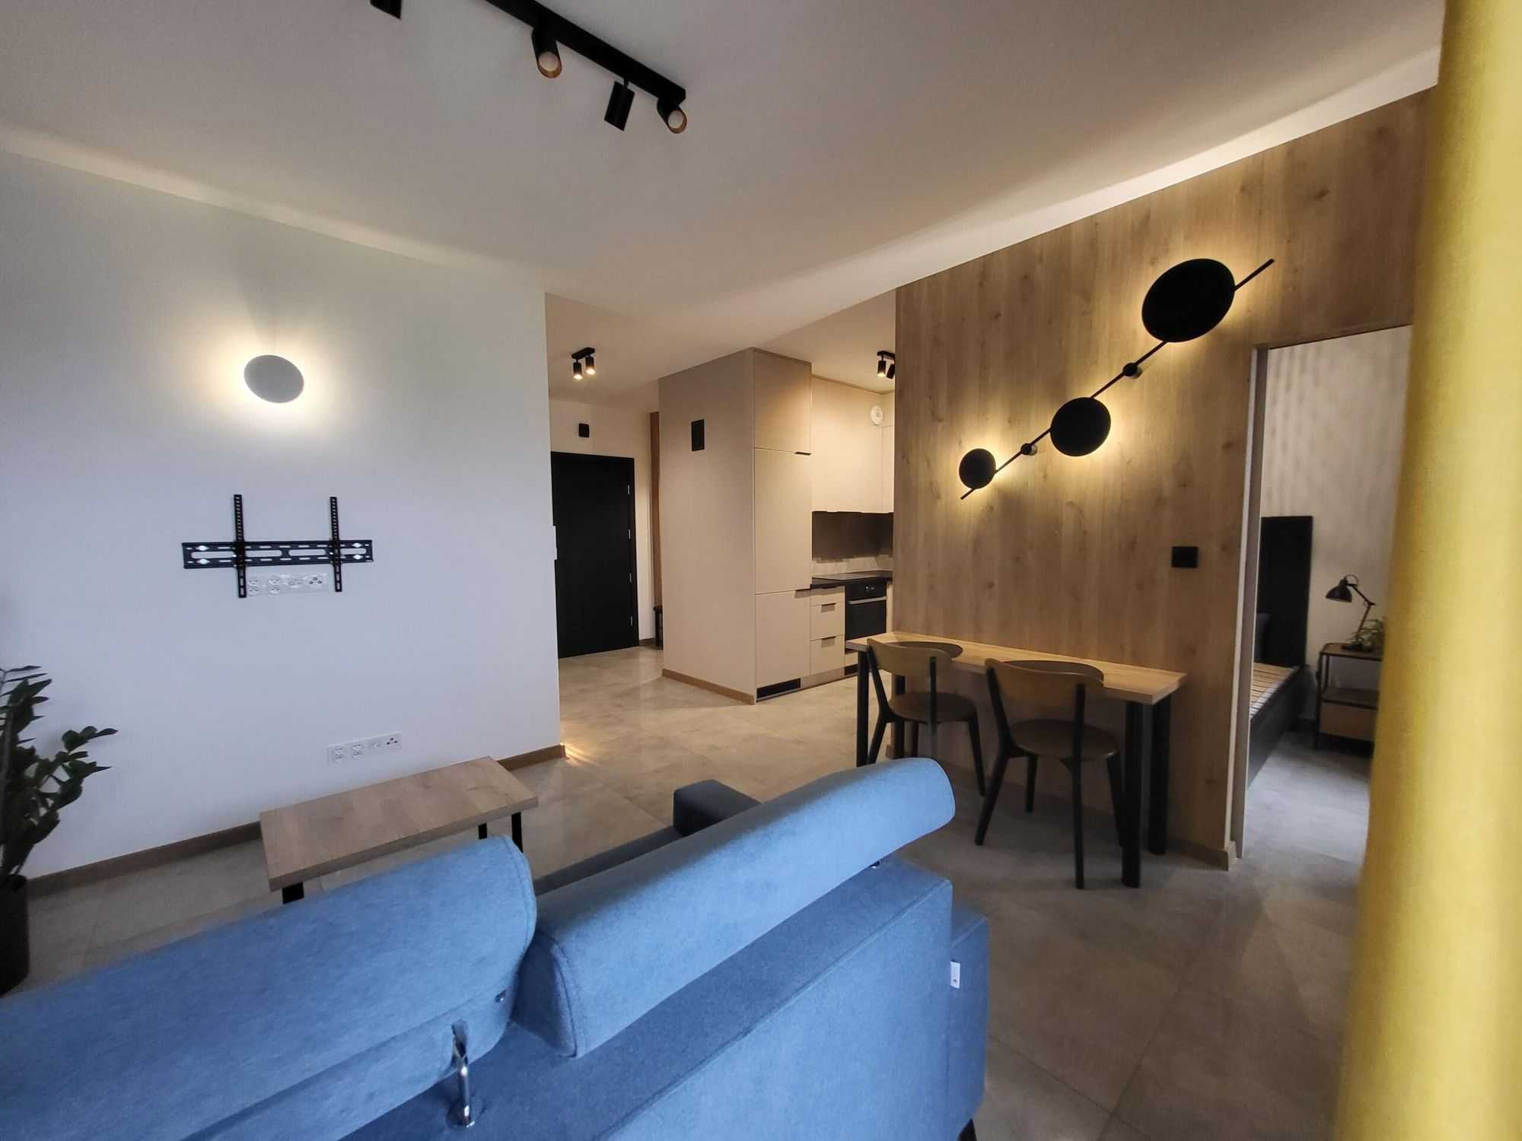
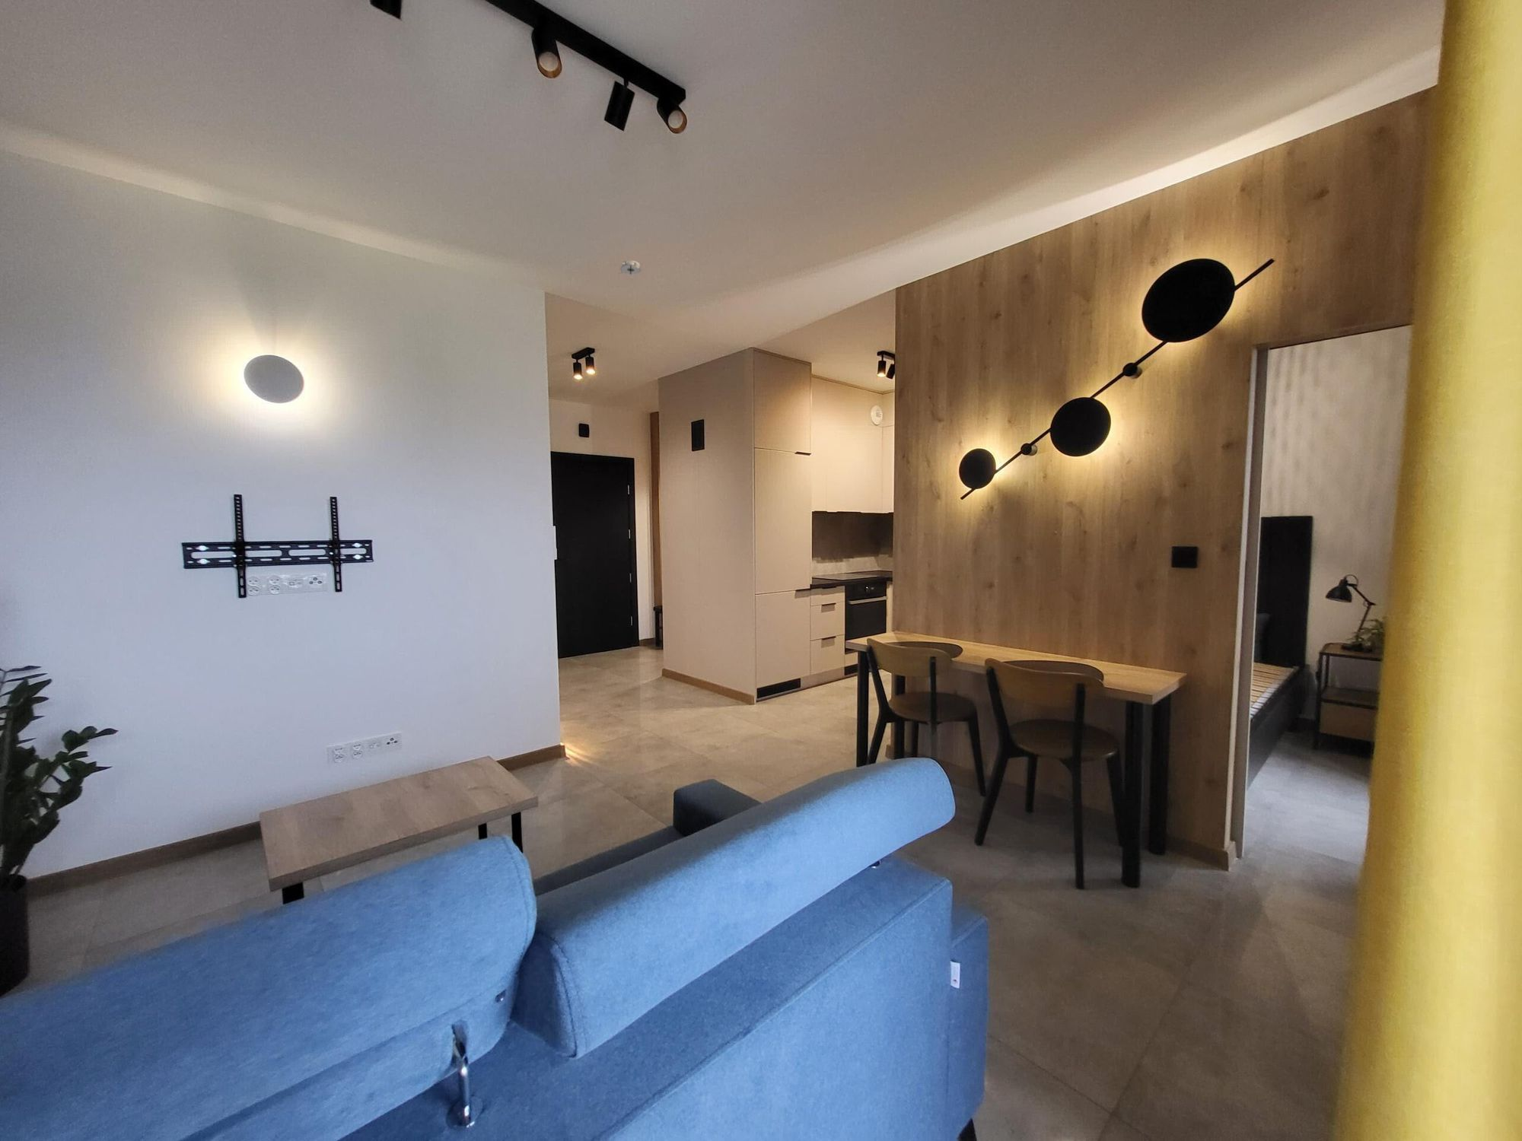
+ smoke detector (629, 267)
